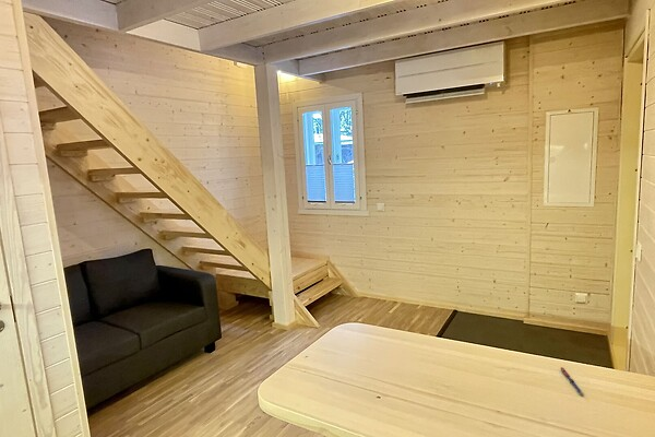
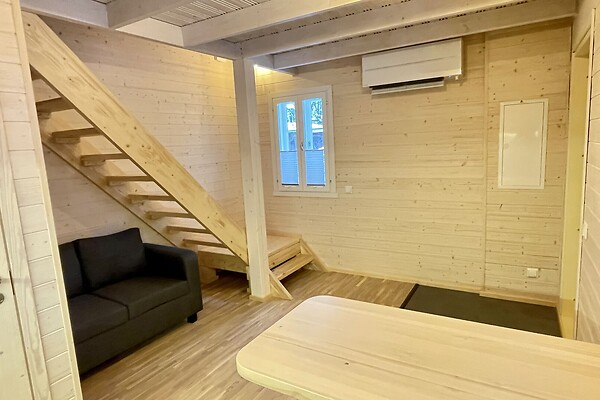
- pen (571, 379)
